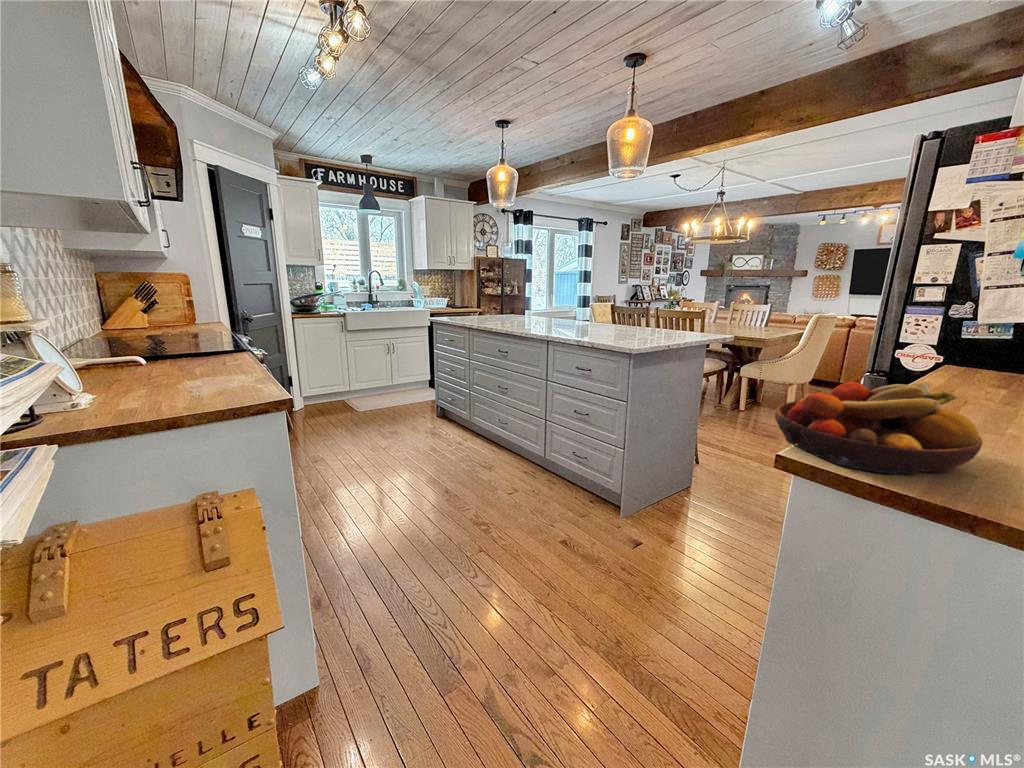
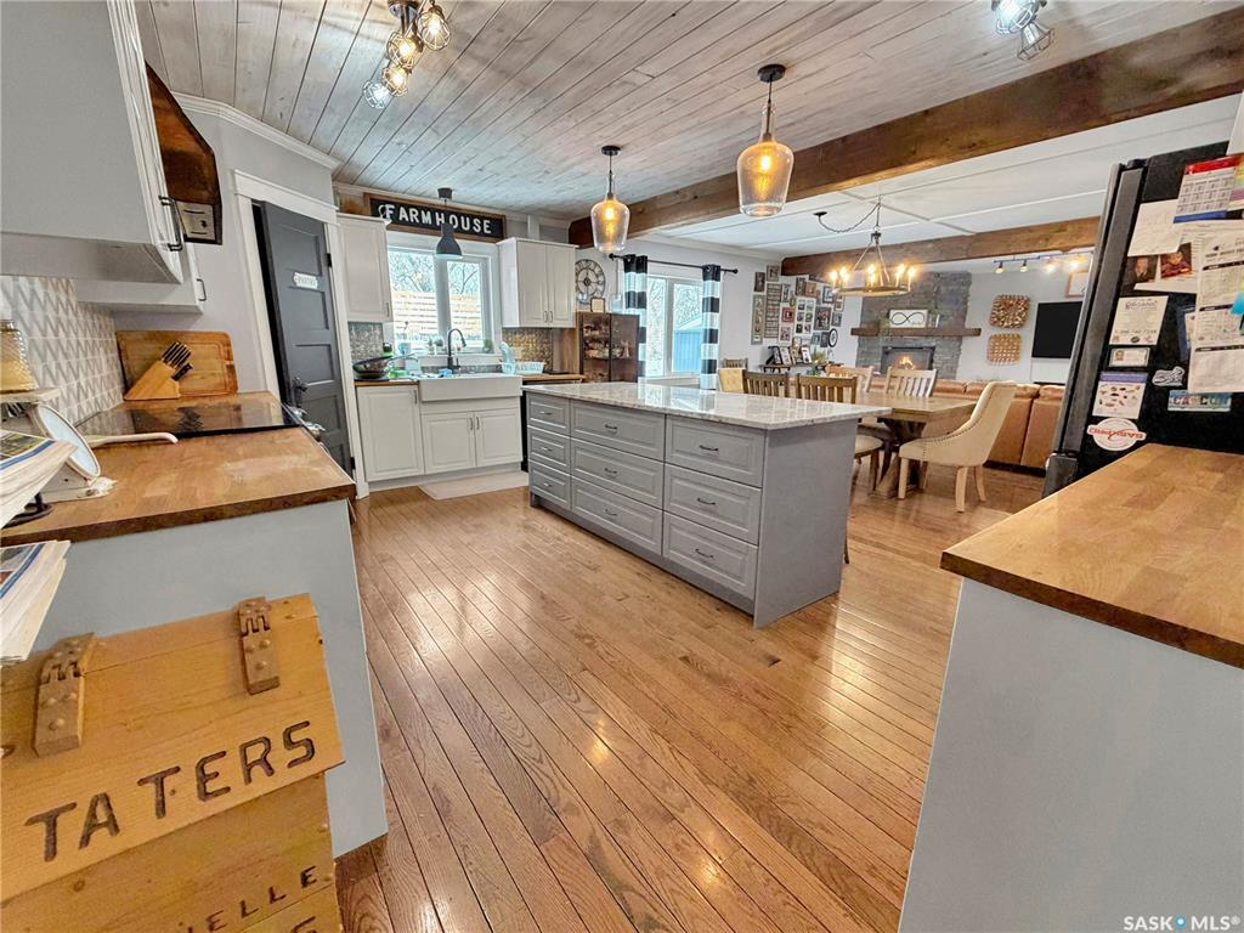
- fruit bowl (868, 414)
